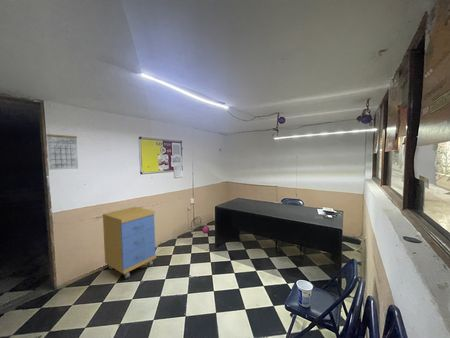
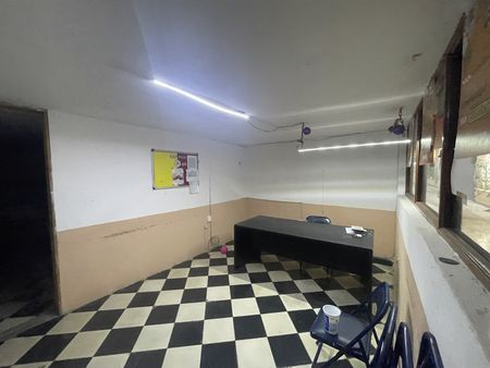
- storage cabinet (130, 240)
- calendar (63, 148)
